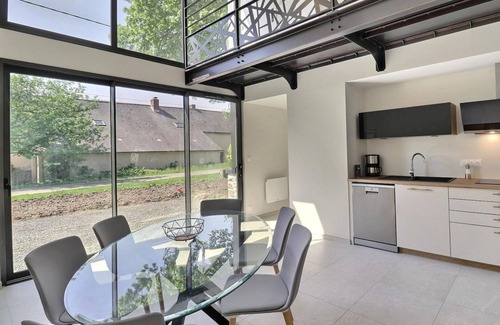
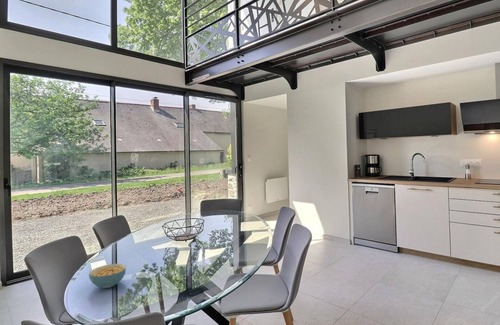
+ cereal bowl (108, 277)
